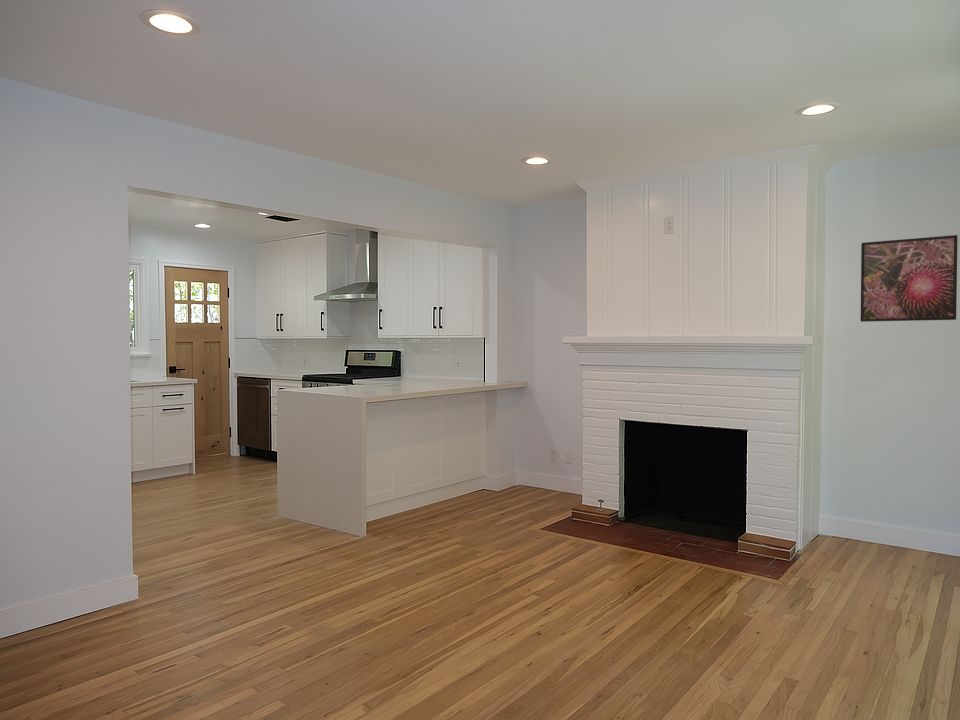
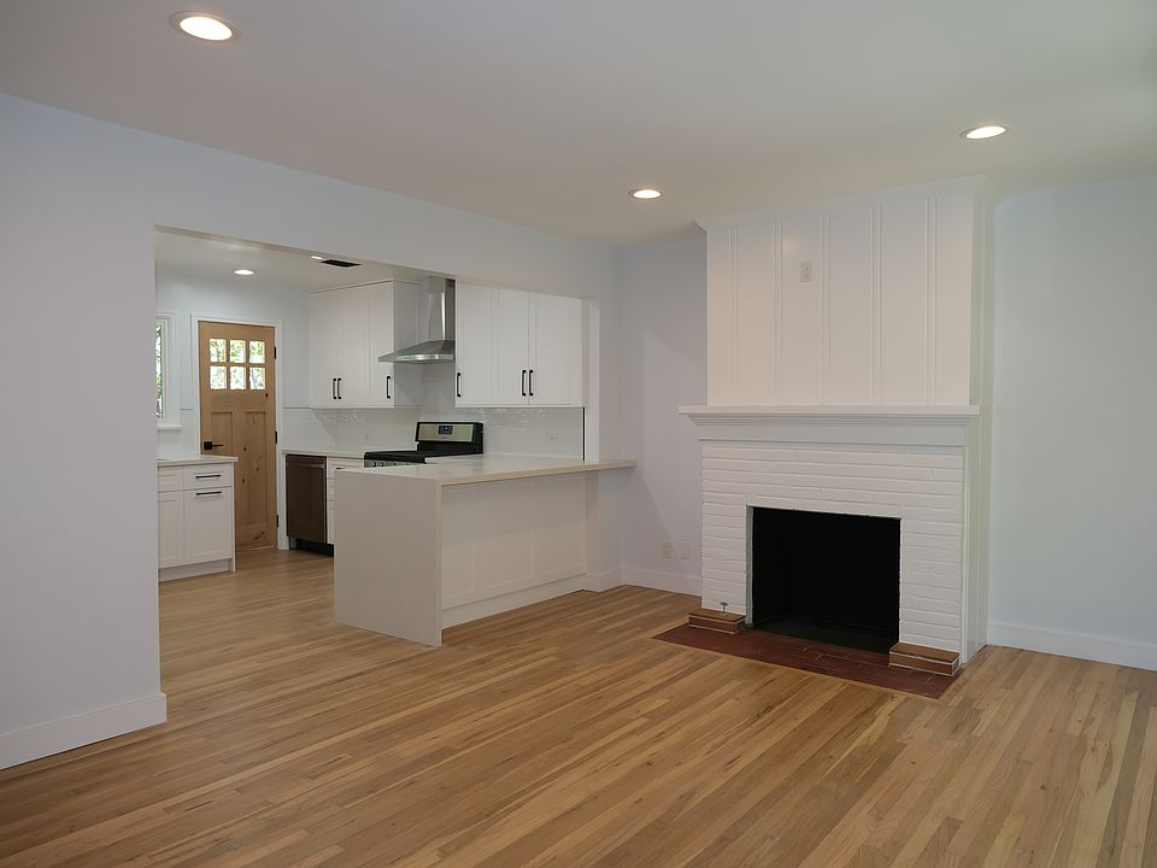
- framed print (907, 280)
